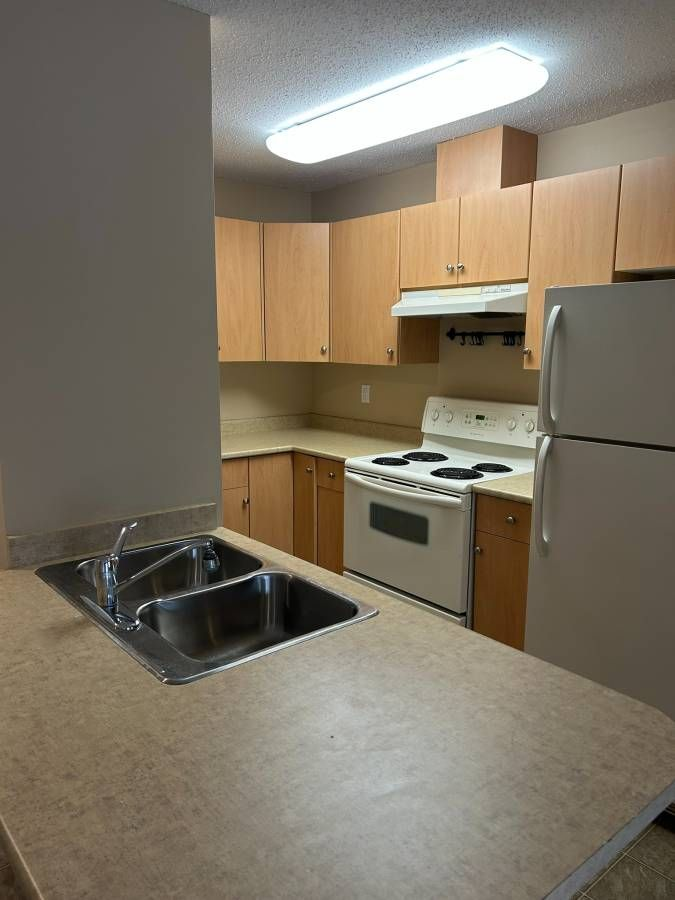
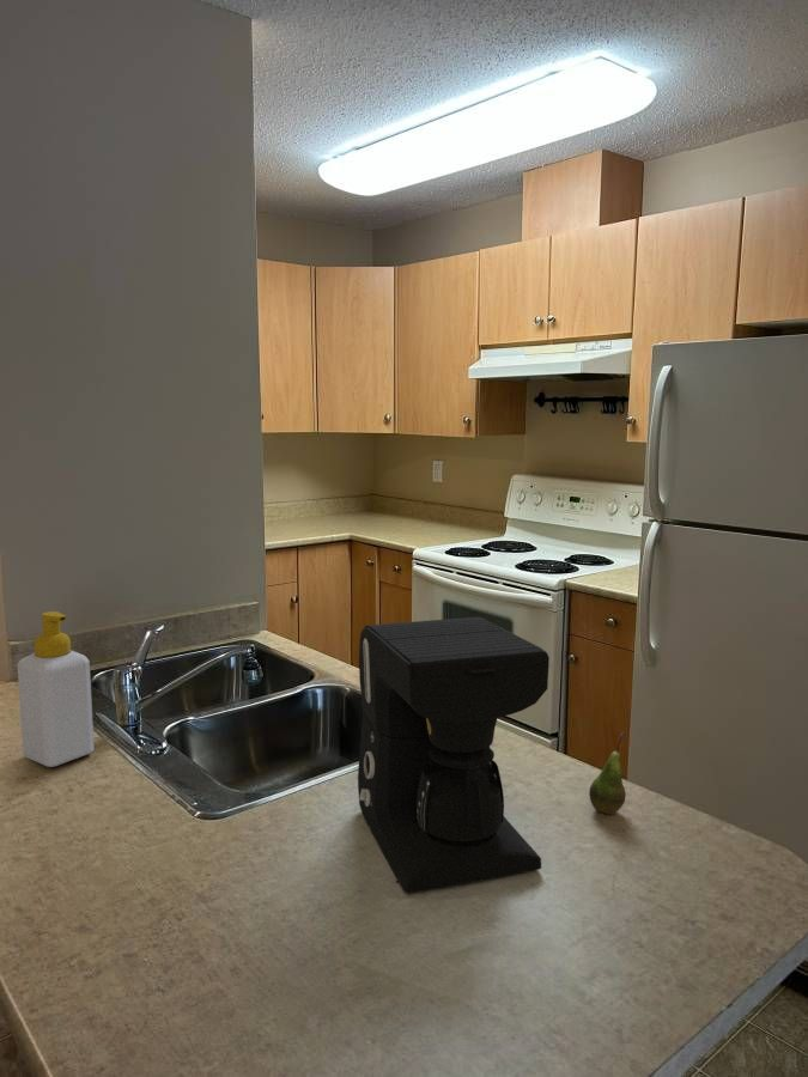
+ soap bottle (54, 684)
+ coffee maker (444, 740)
+ fruit (608, 773)
